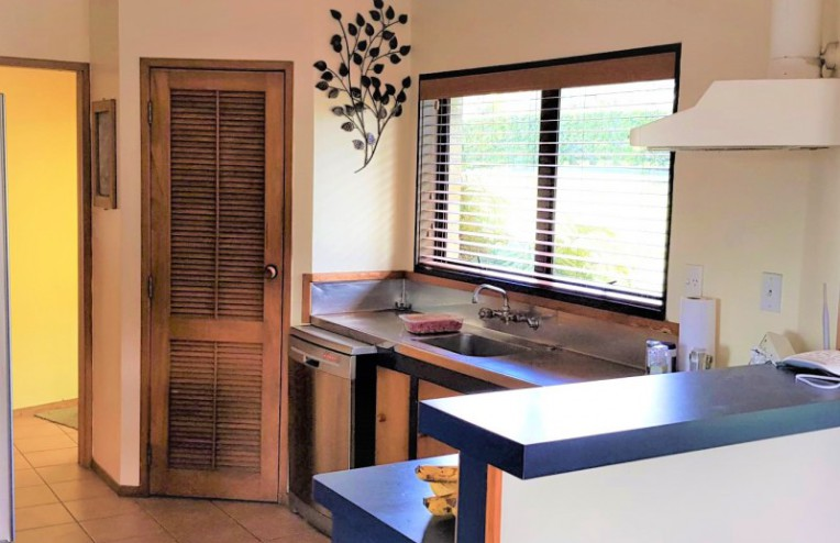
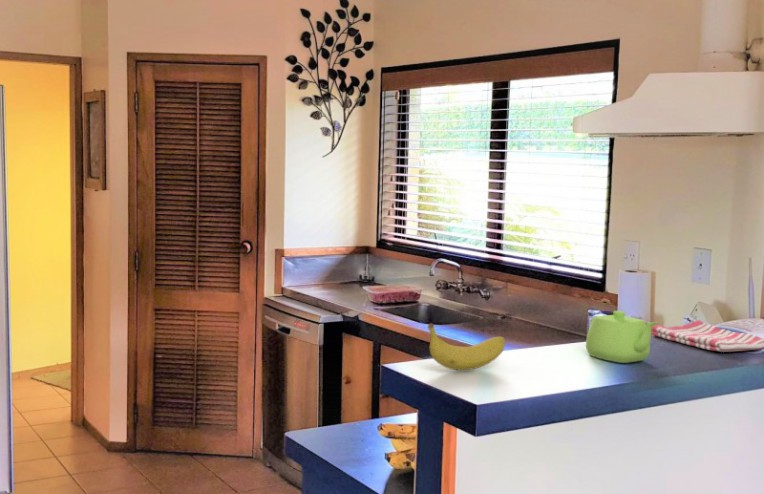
+ dish towel (708, 335)
+ fruit (467, 347)
+ teapot (622, 335)
